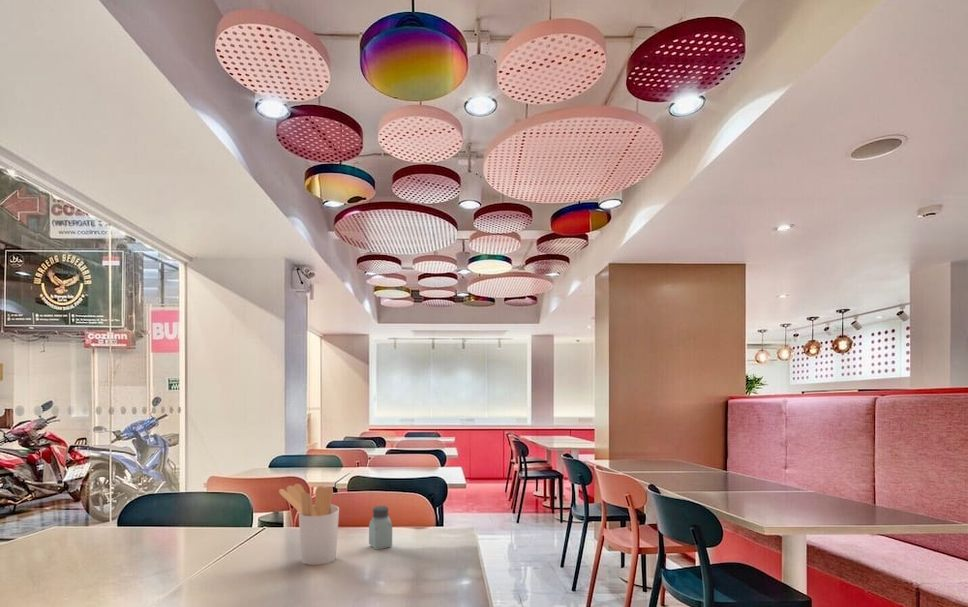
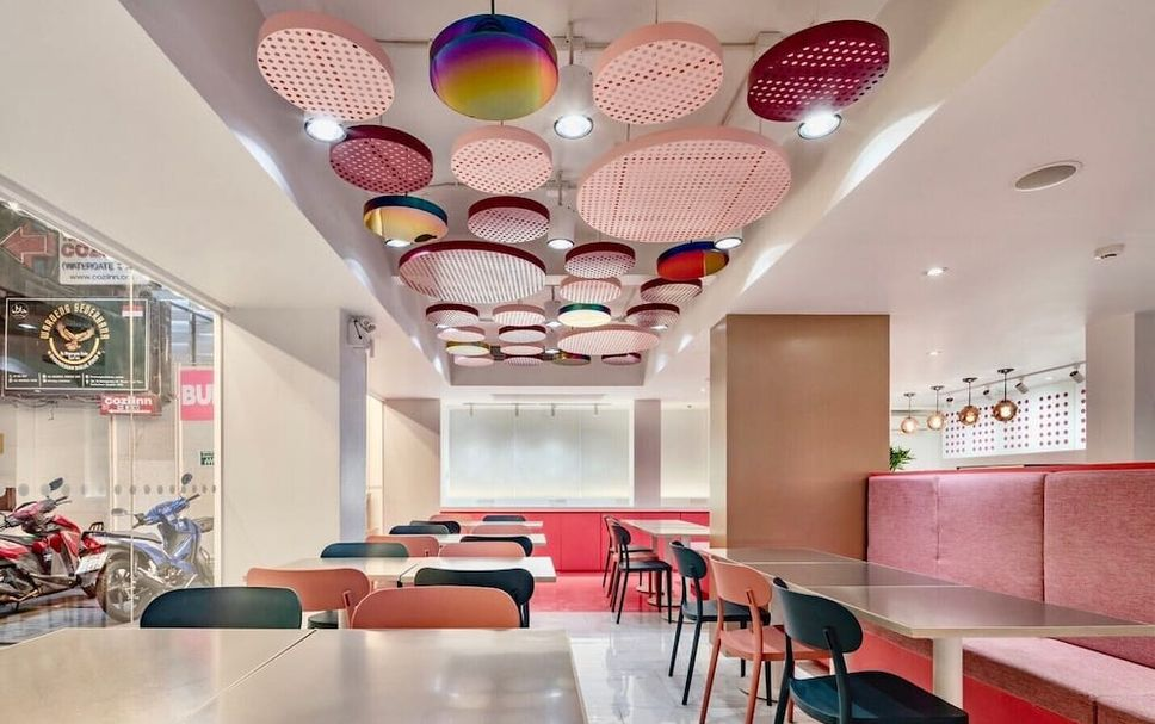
- utensil holder (309, 521)
- saltshaker (380, 526)
